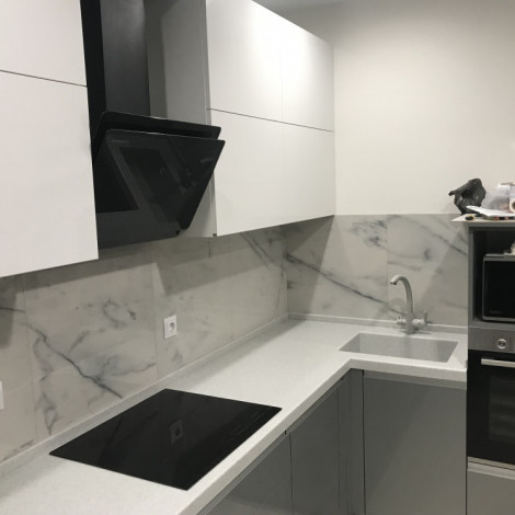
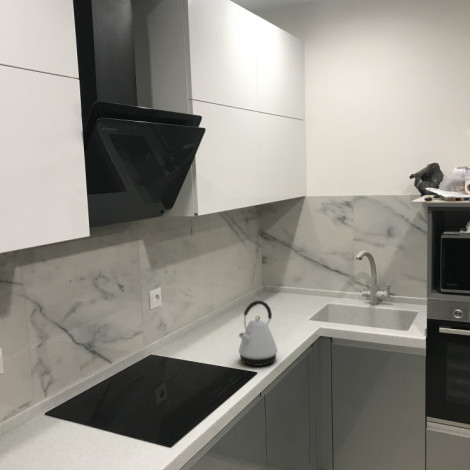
+ kettle (256, 331)
